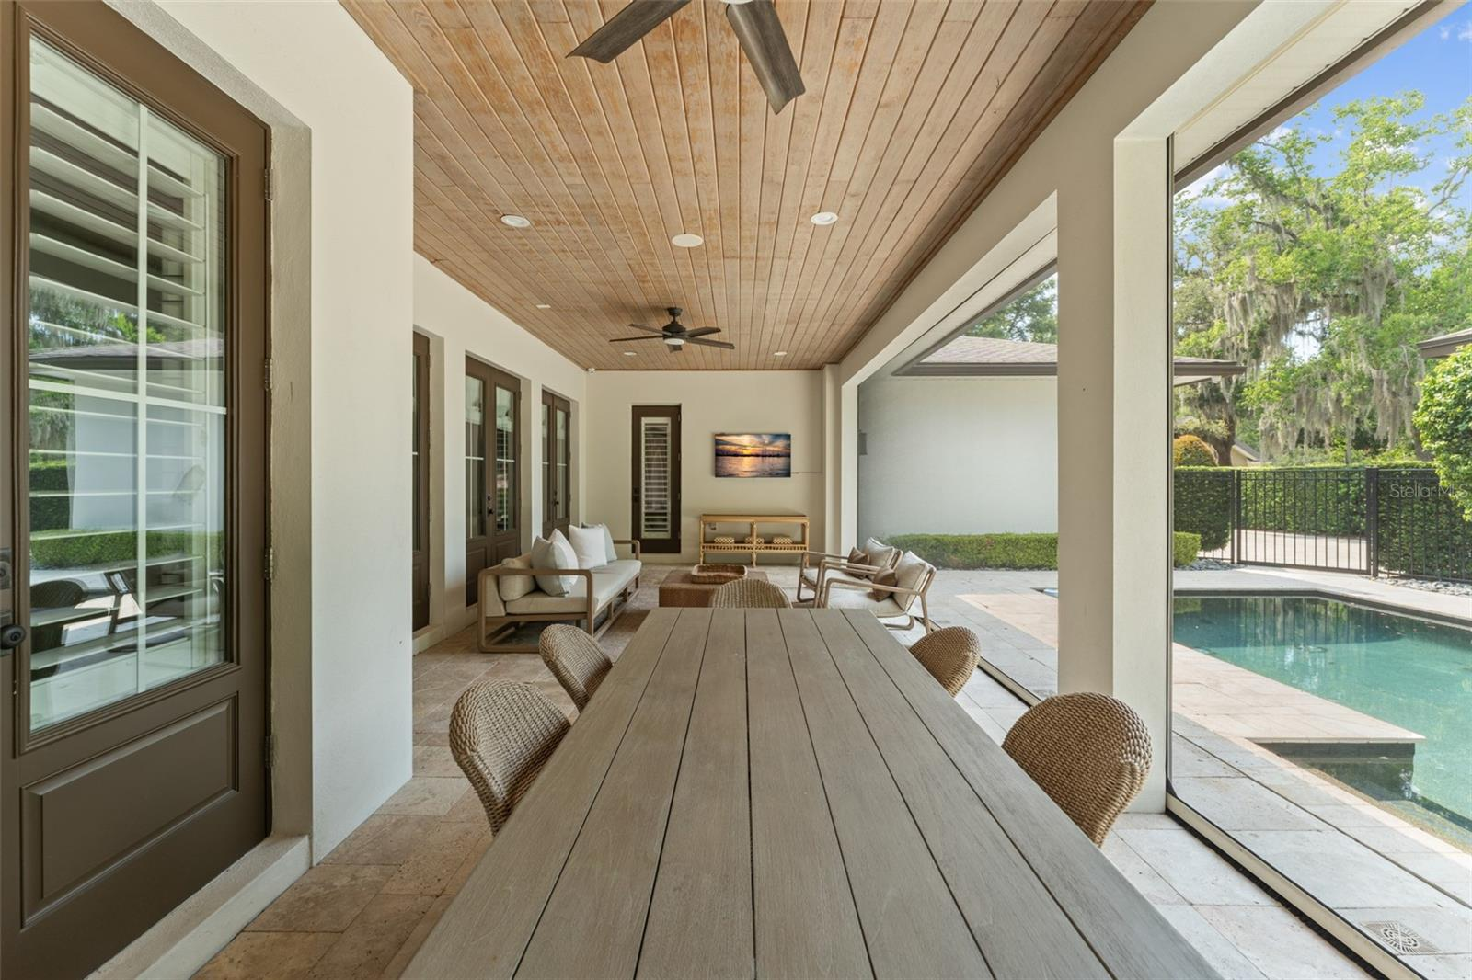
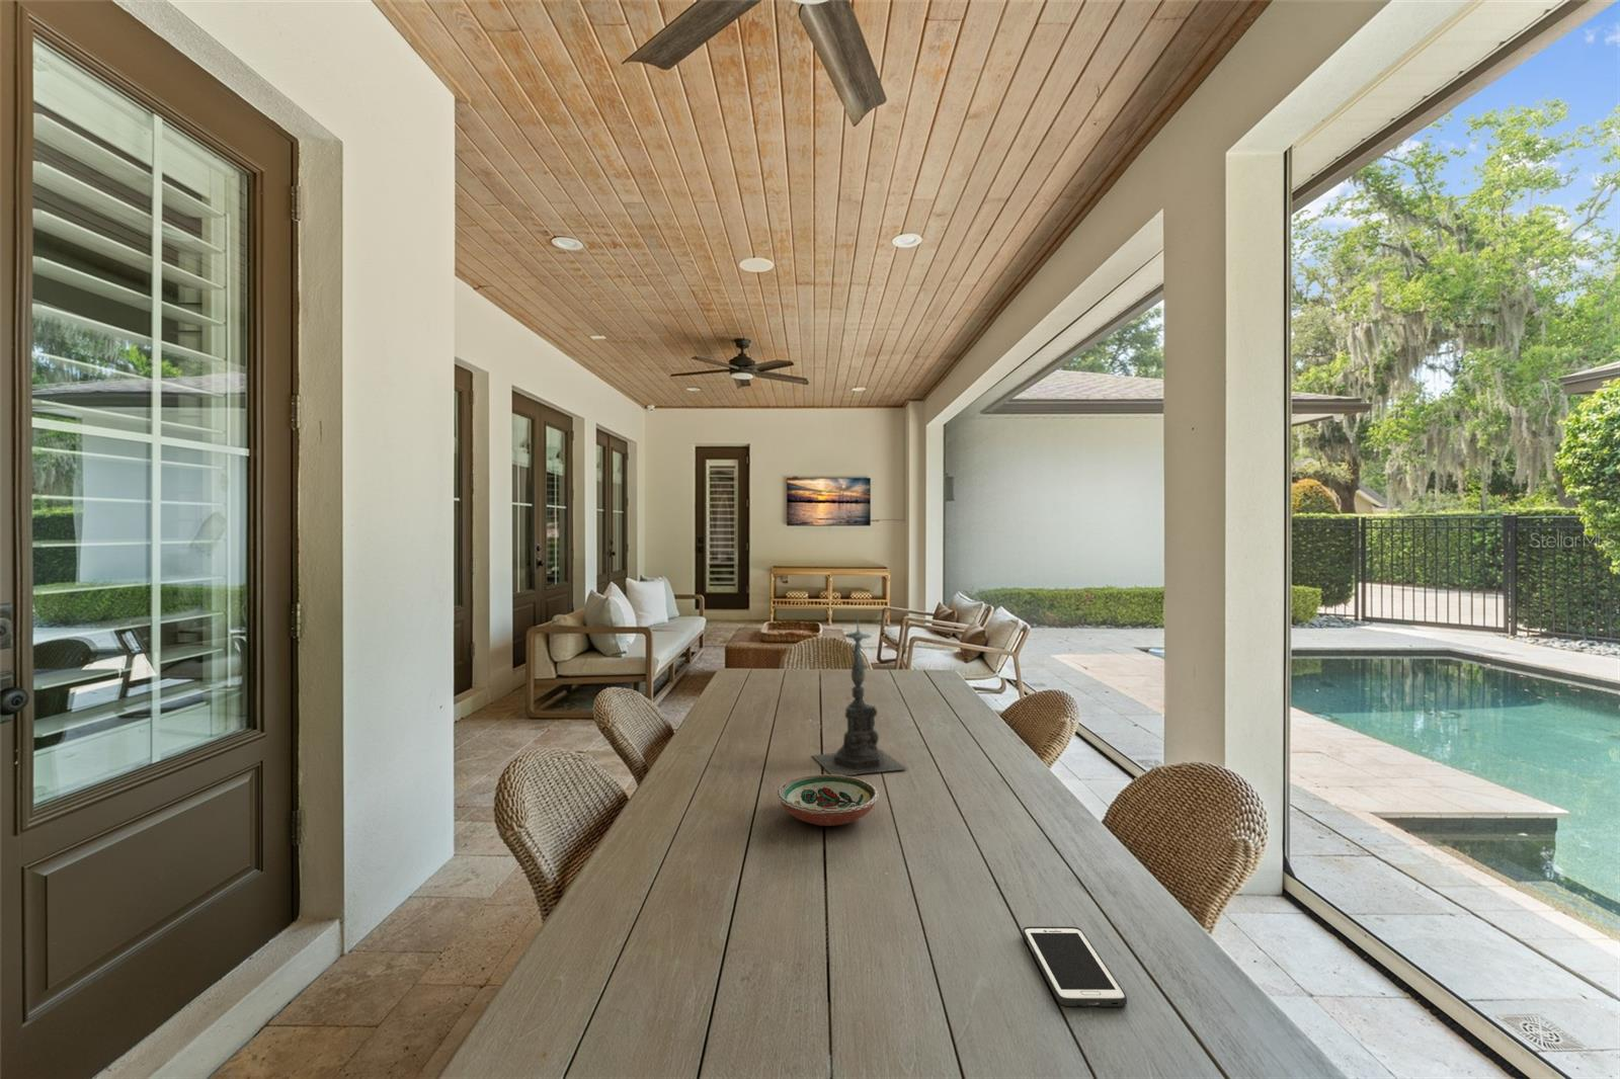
+ cell phone (1071, 963)
+ decorative bowl (827, 803)
+ candle holder (858, 688)
